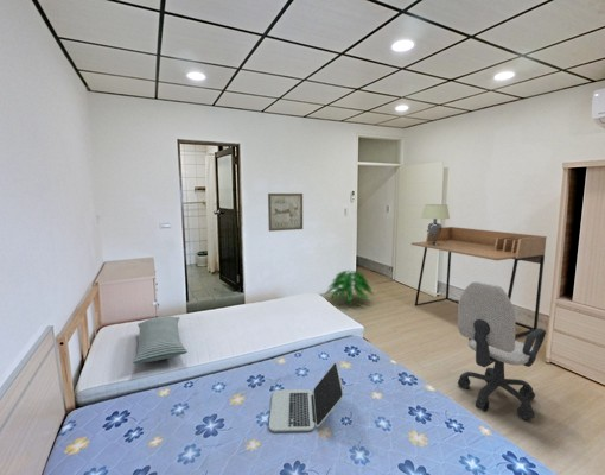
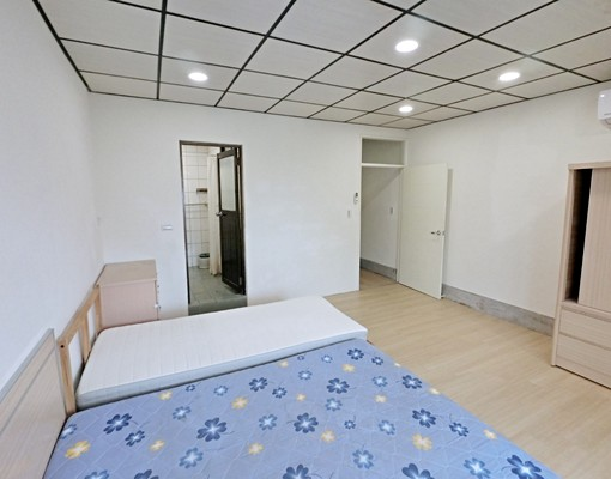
- office chair (497, 340)
- indoor plant (349, 284)
- wall art (286, 211)
- pillow (159, 336)
- laptop (305, 393)
- desk (448, 276)
- lampshade (434, 224)
